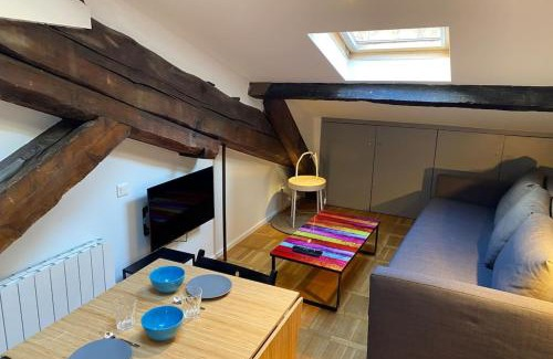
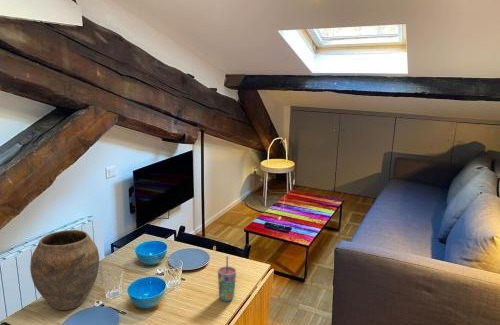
+ vase (66, 270)
+ cup (226, 277)
